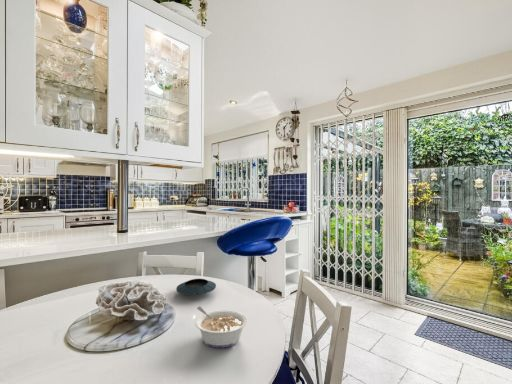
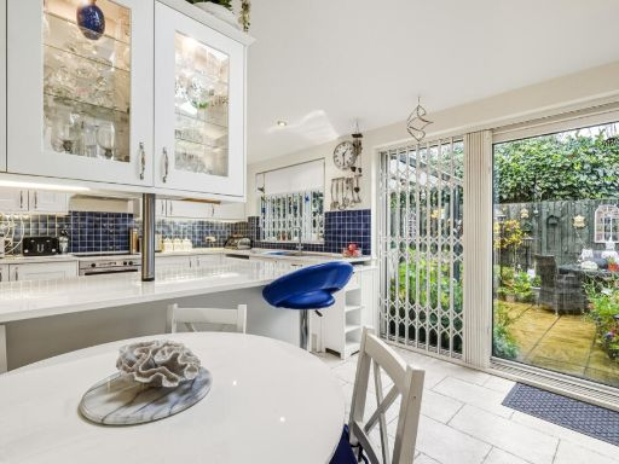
- legume (219, 327)
- saucer (196, 285)
